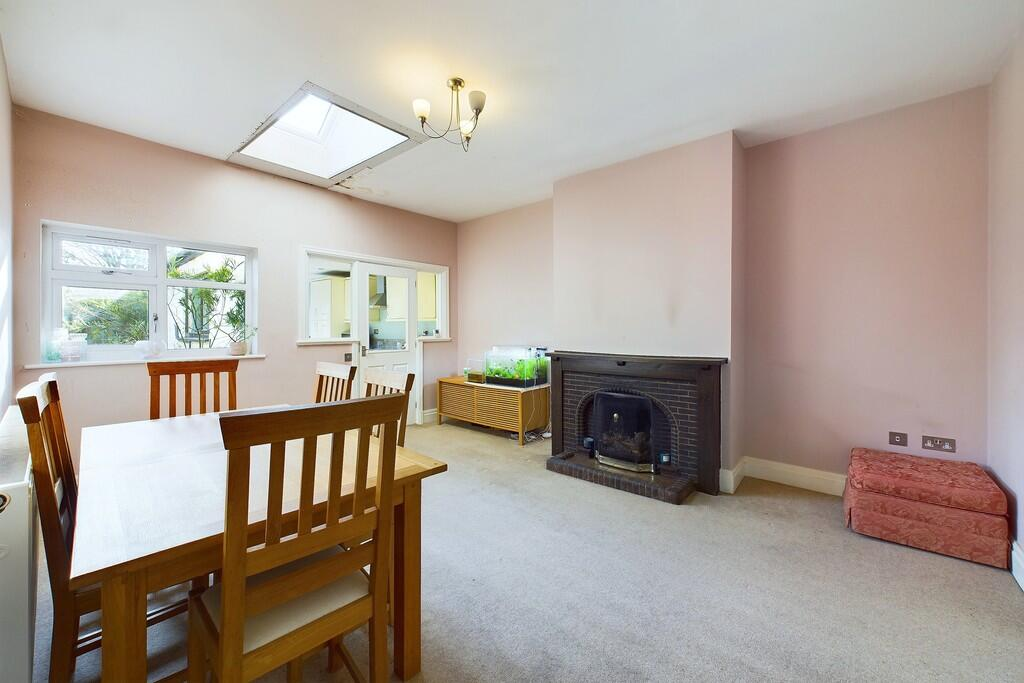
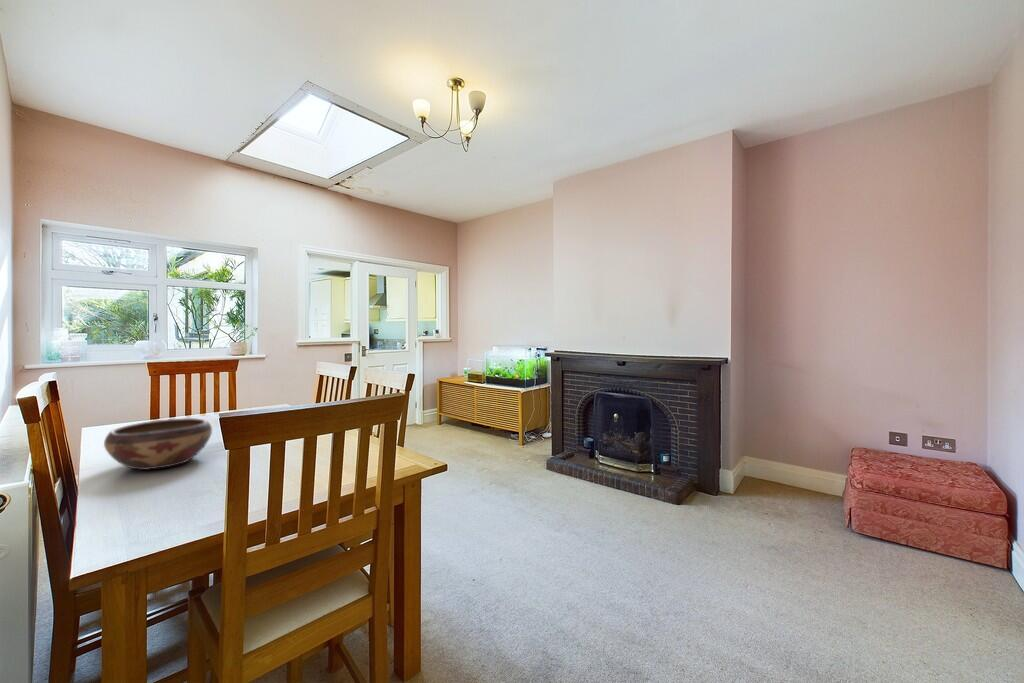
+ decorative bowl (161, 444)
